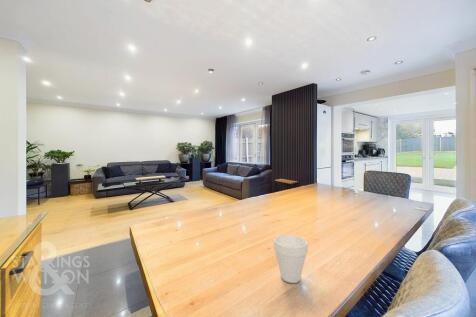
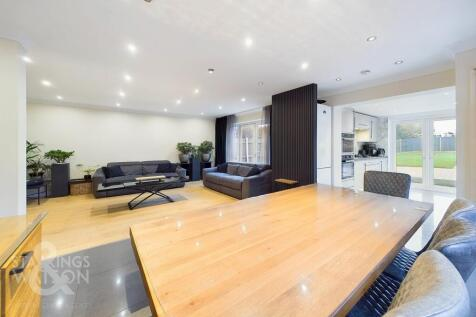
- cup (290, 258)
